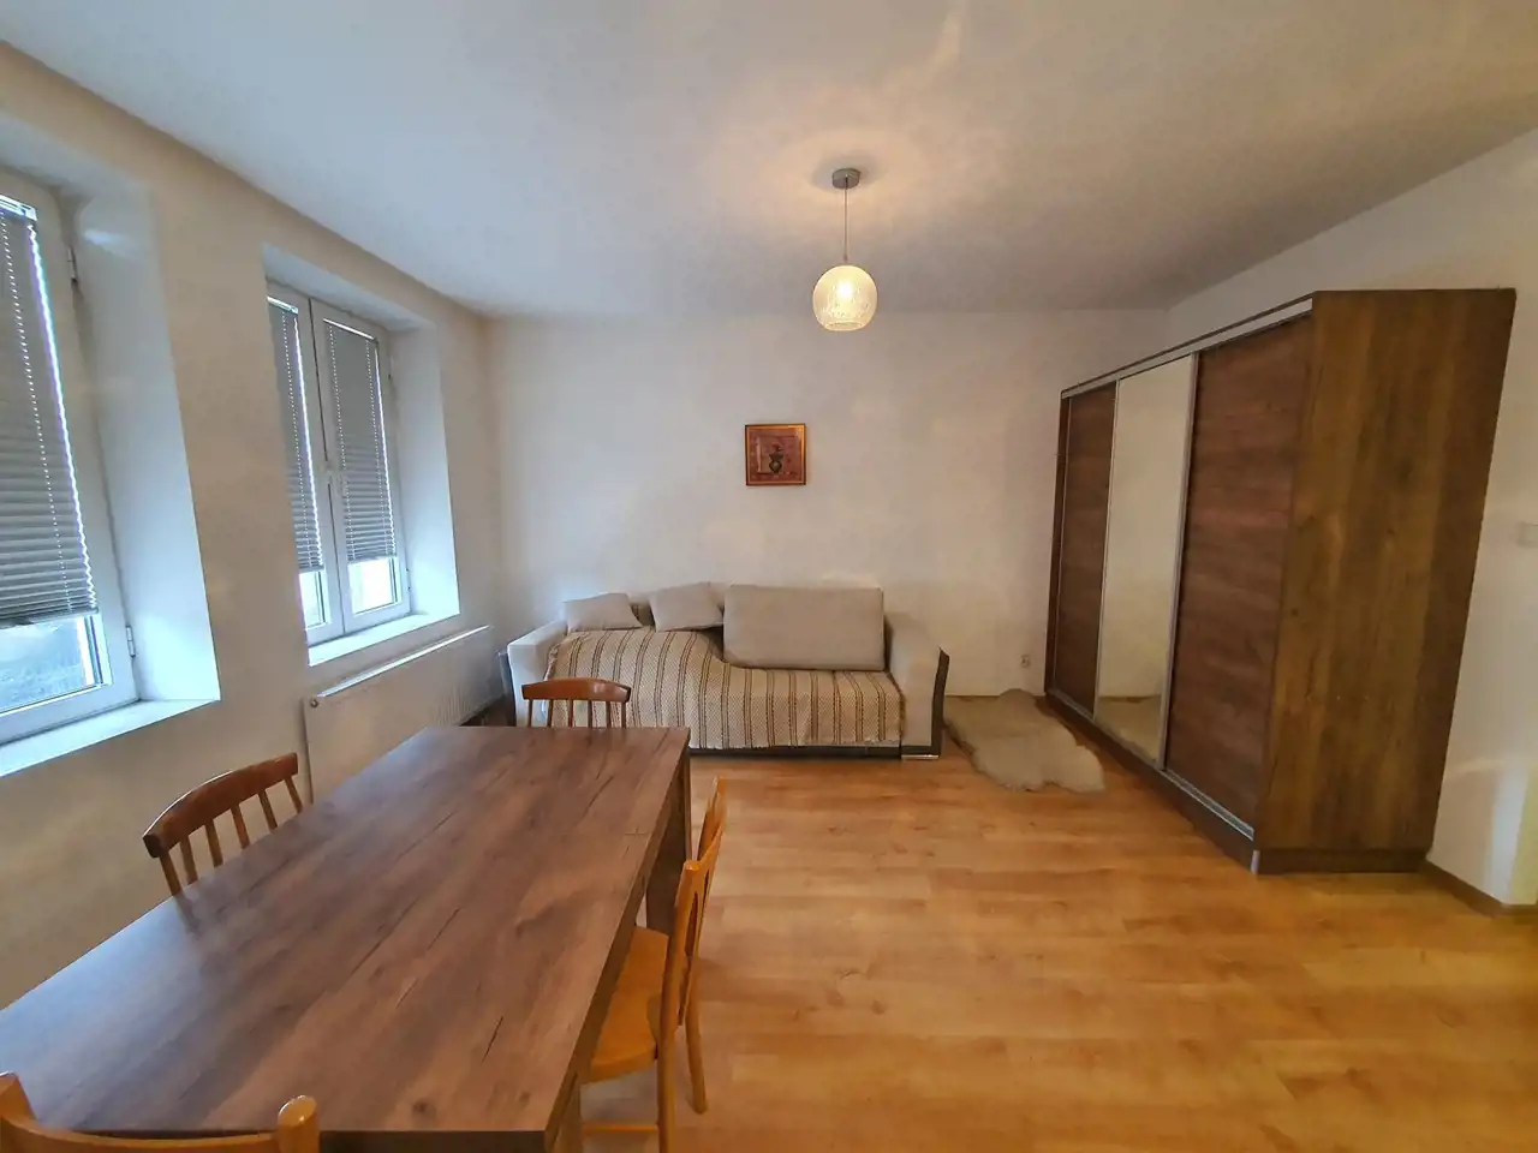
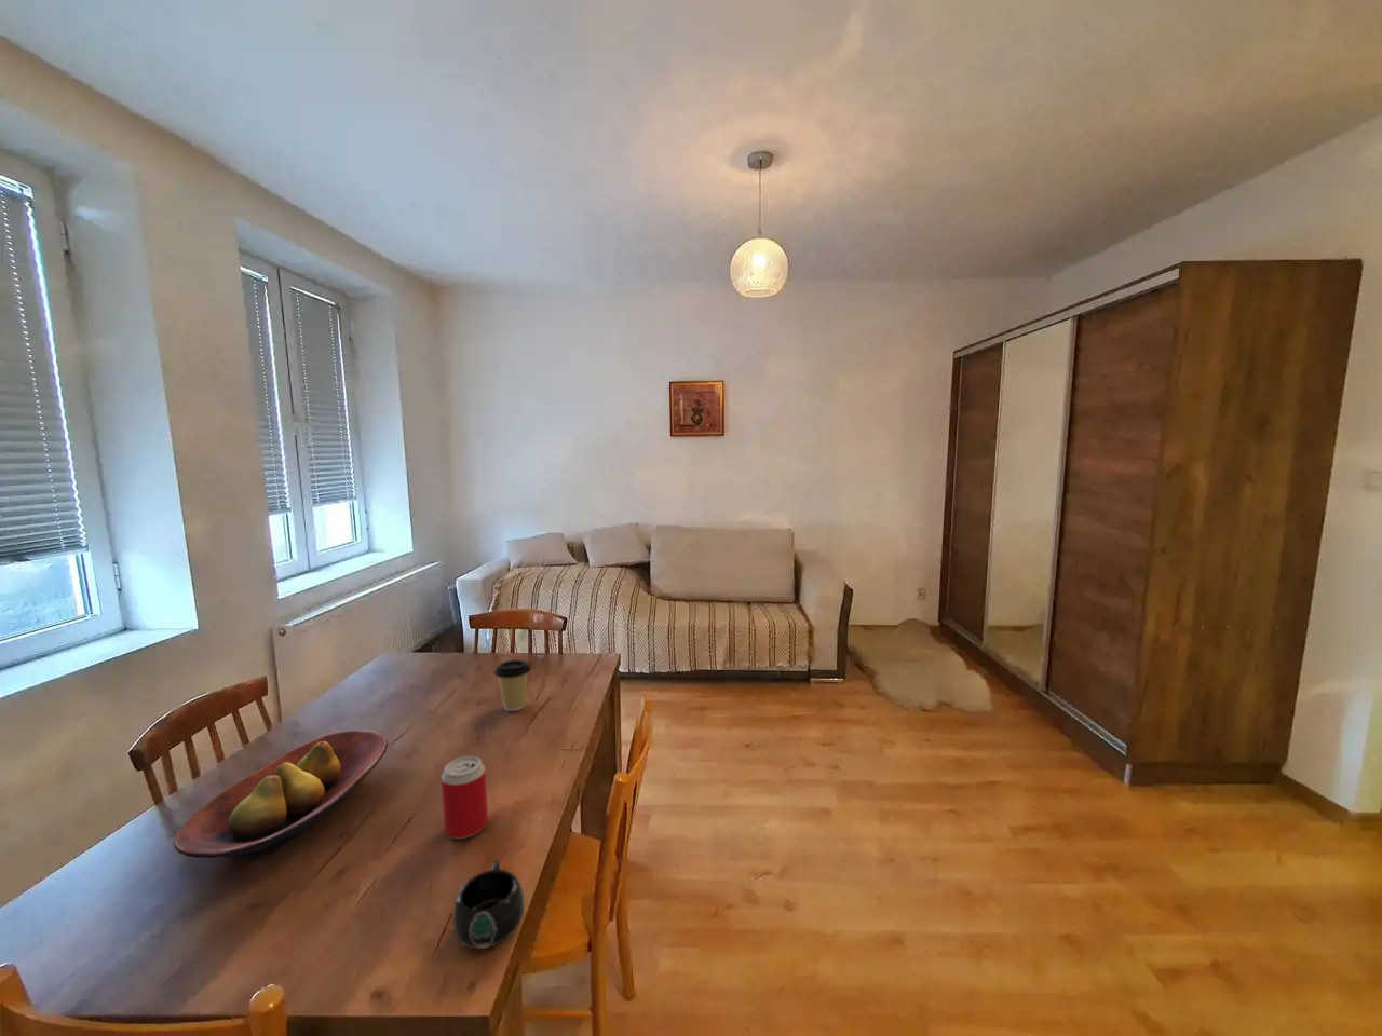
+ mug (490, 901)
+ beverage can (465, 795)
+ fruit bowl (296, 784)
+ coffee cup (513, 684)
